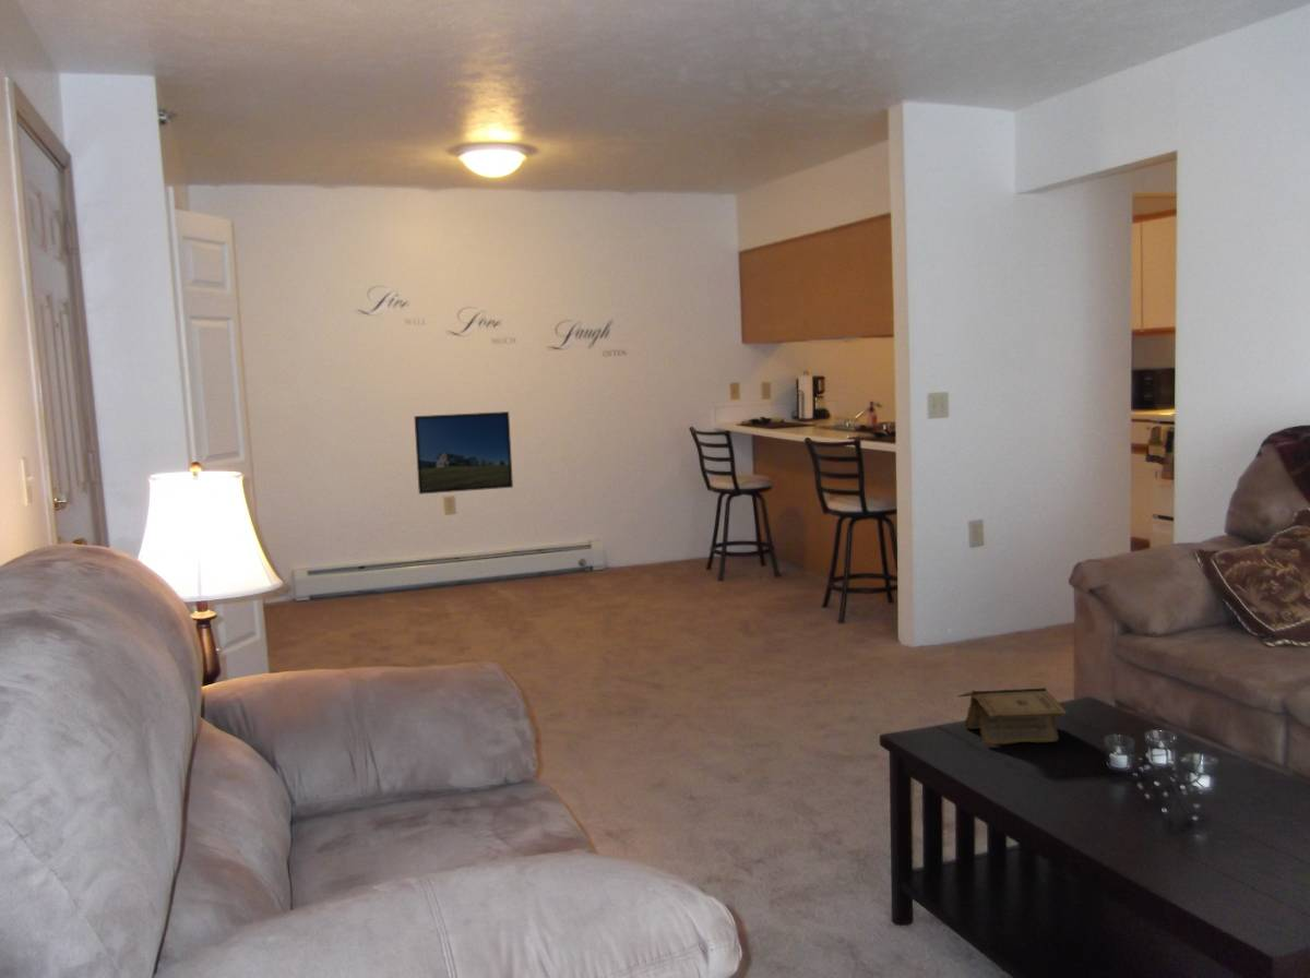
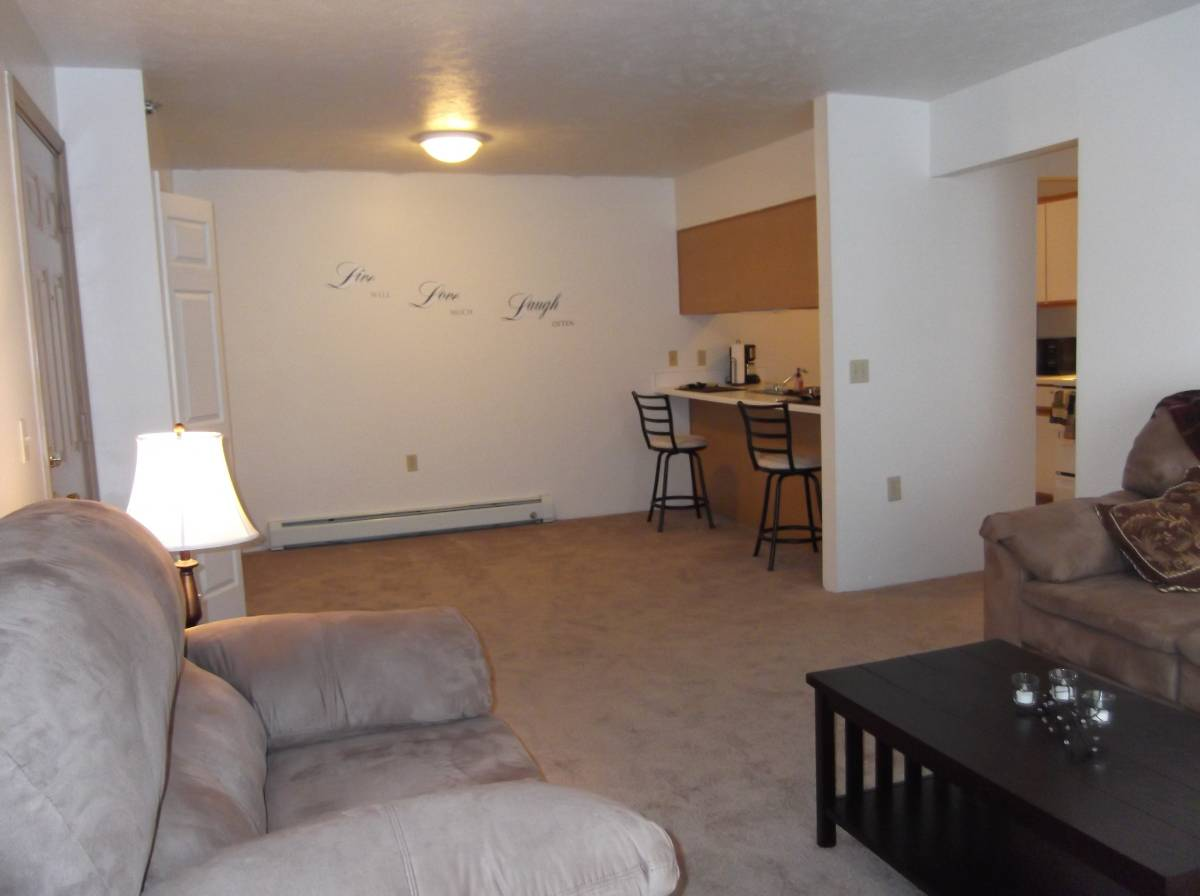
- book (1010, 711)
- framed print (464, 452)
